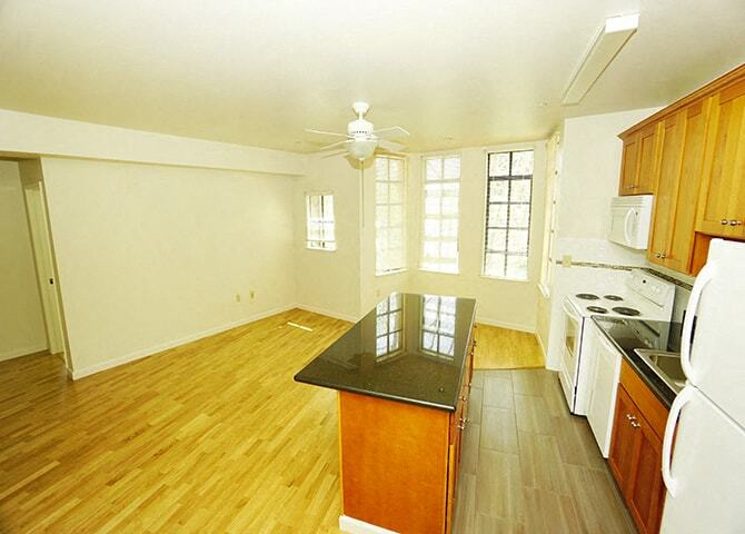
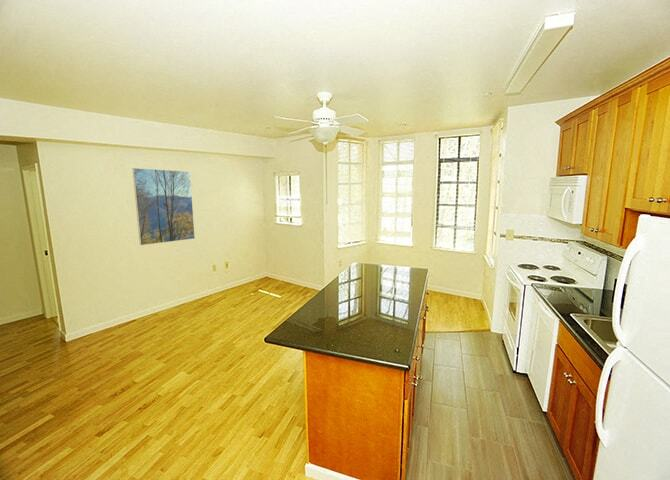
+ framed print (166, 206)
